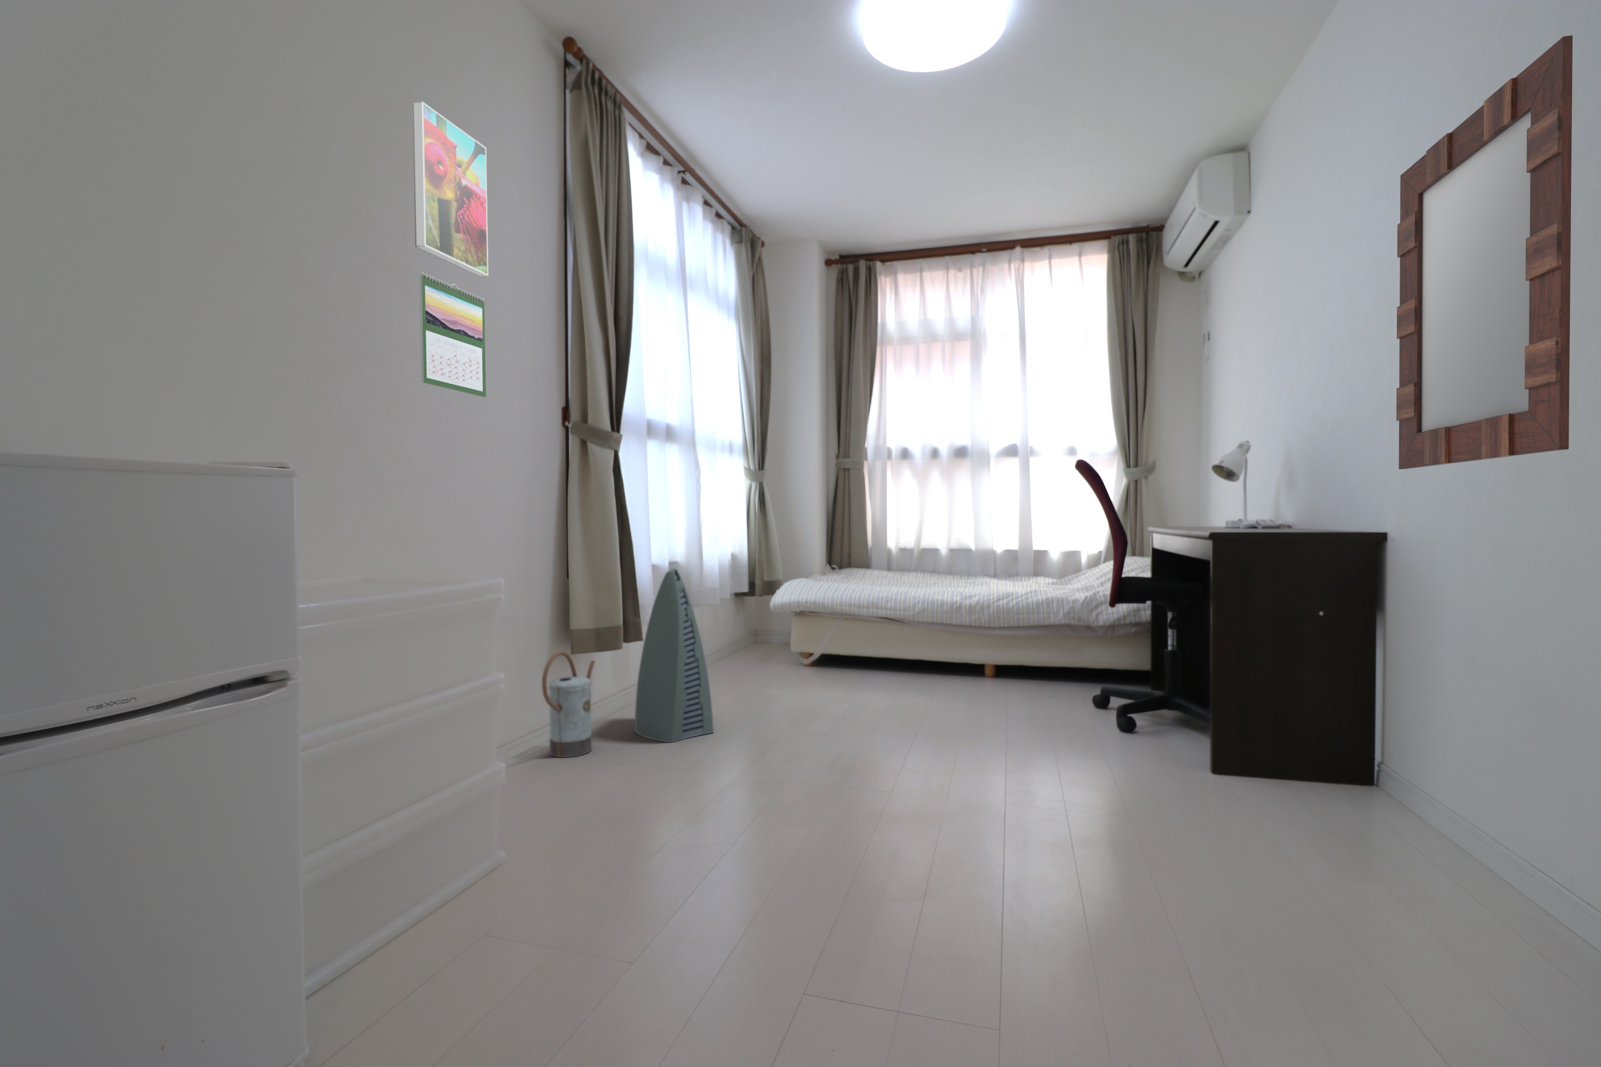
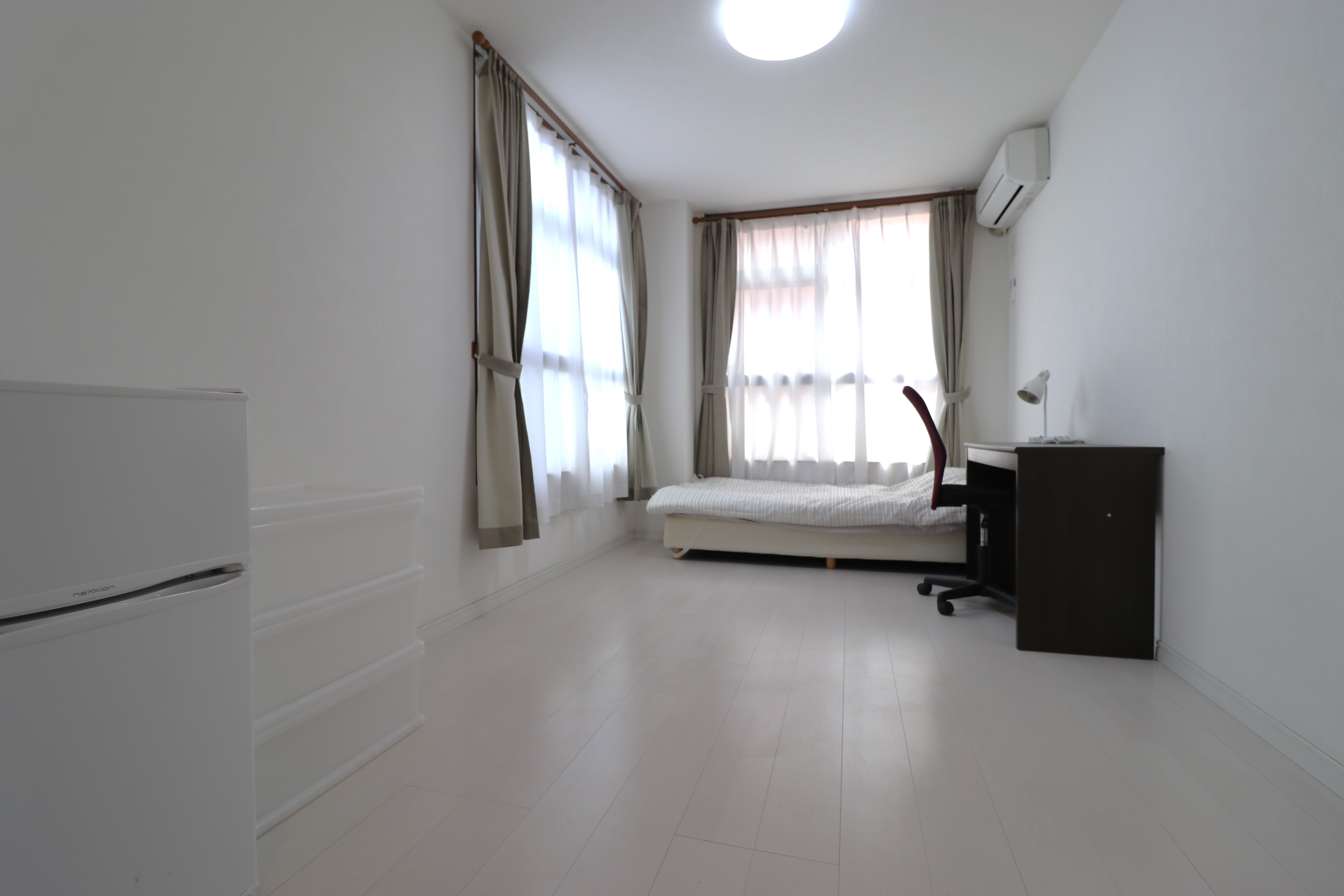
- calendar (455, 337)
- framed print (453, 194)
- home mirror (1469, 289)
- air purifier (673, 650)
- watering can (571, 699)
